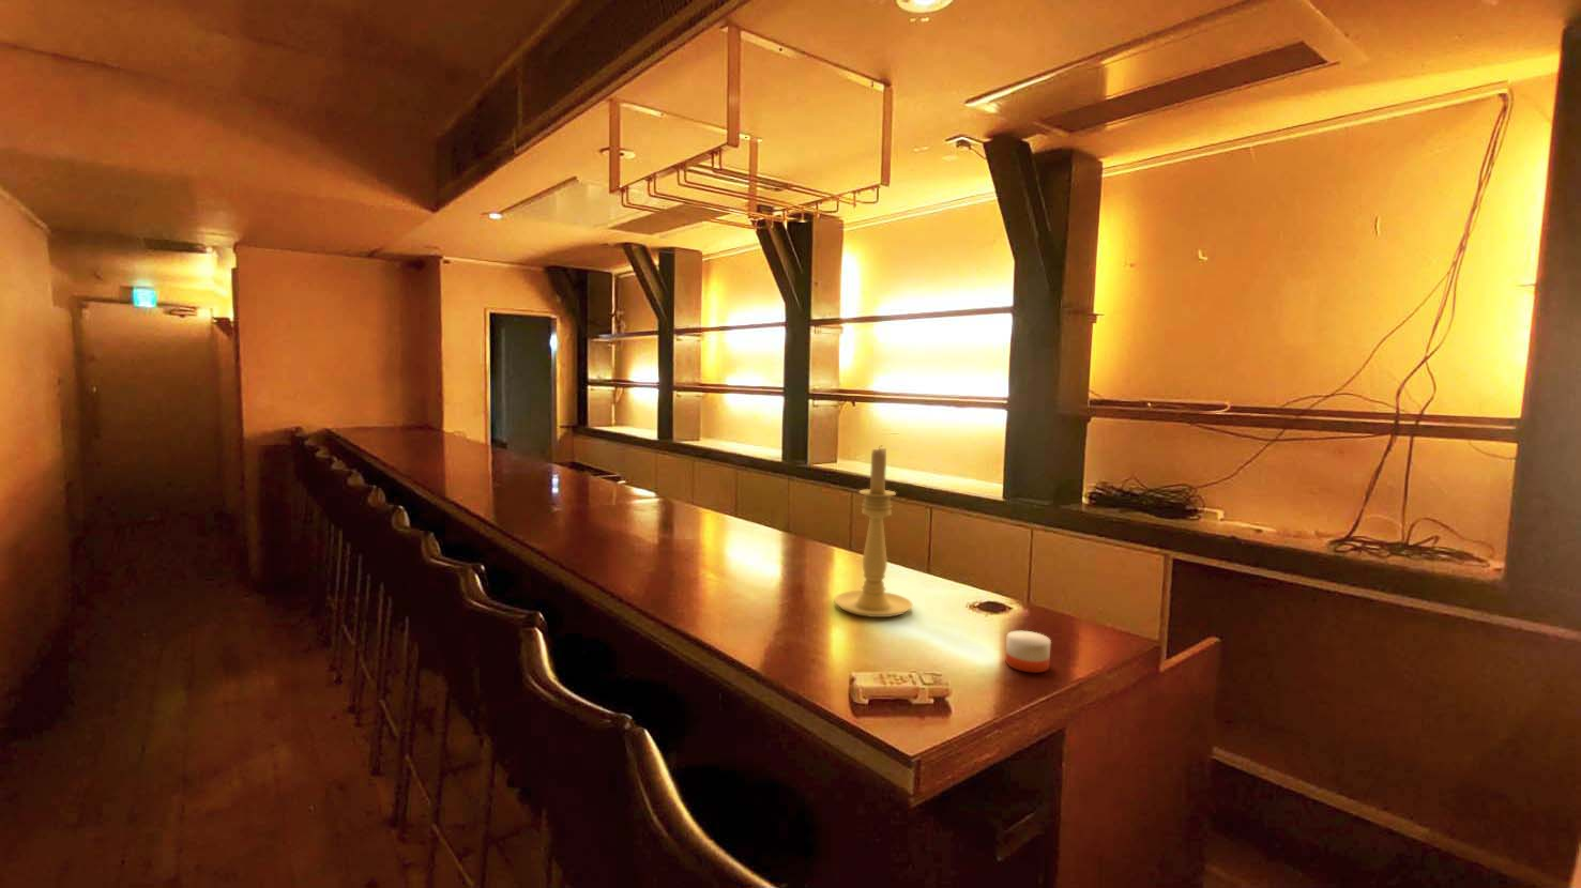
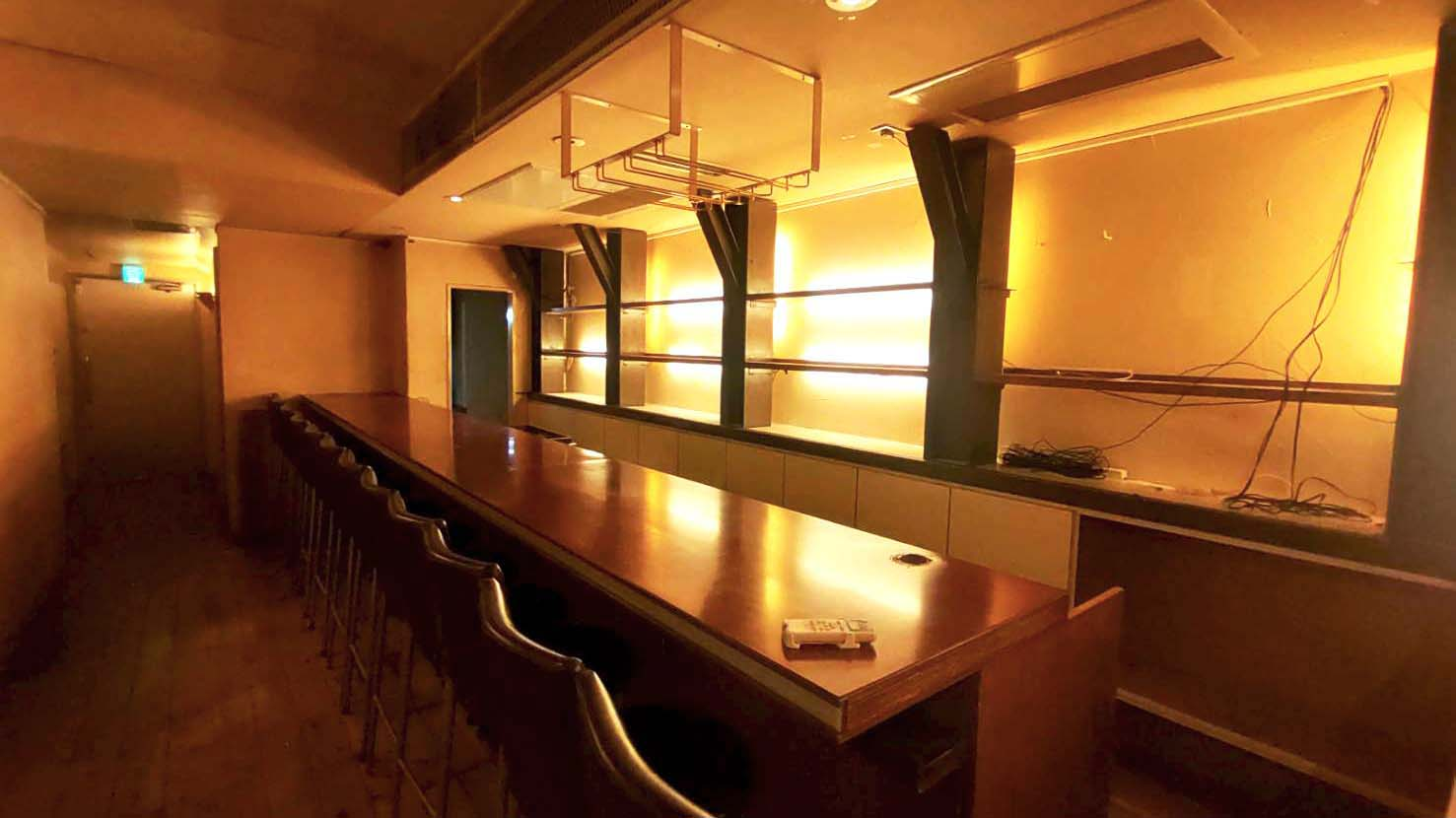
- candle (1028, 635)
- candle holder (875, 527)
